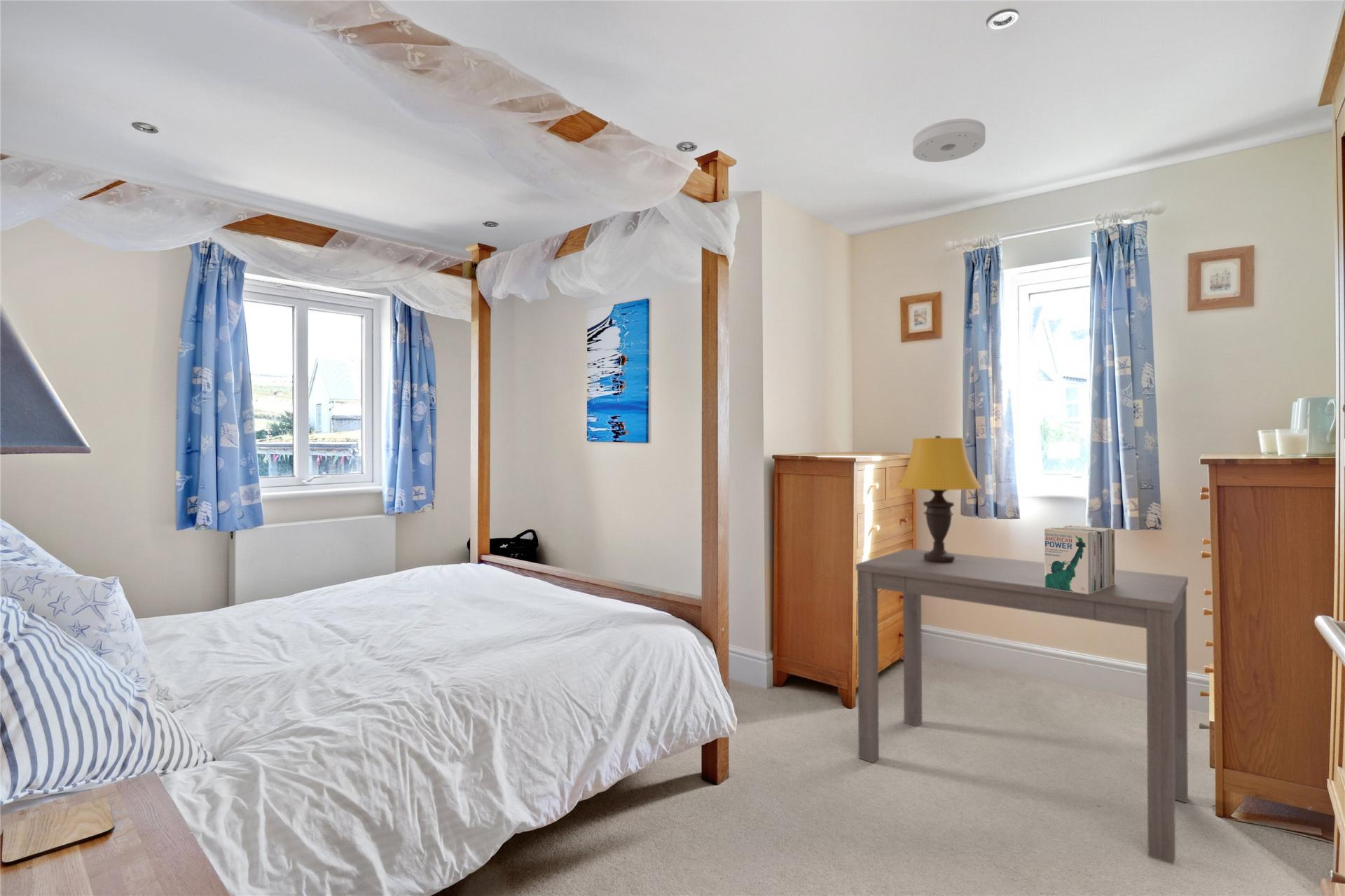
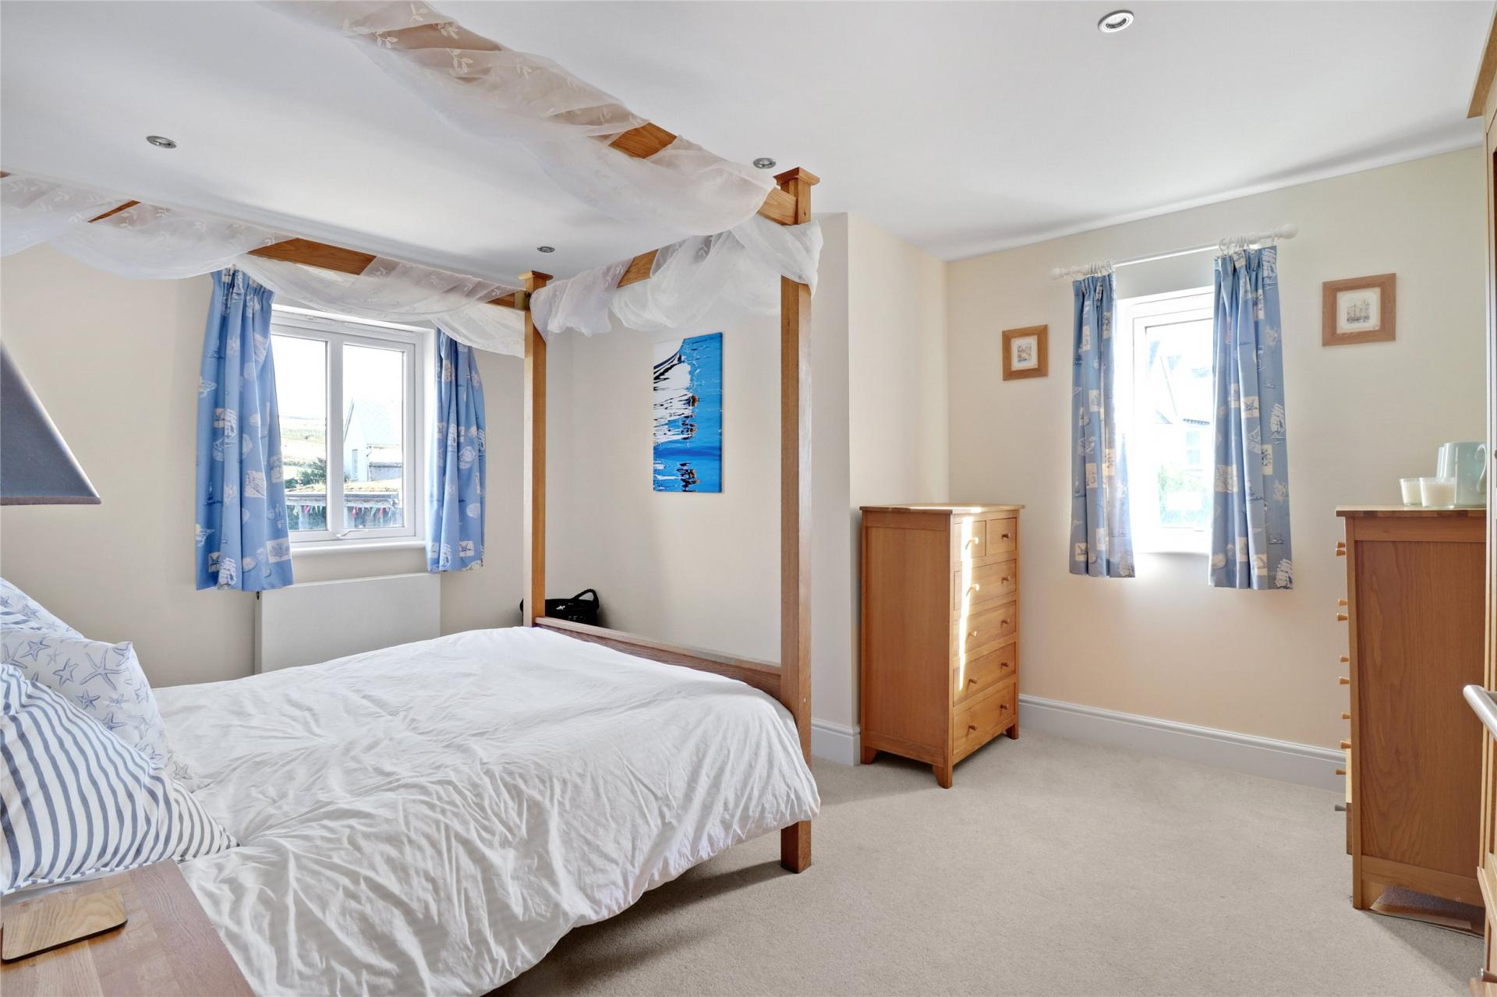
- desk (1022, 609)
- smoke detector (948, 141)
- table lamp (938, 497)
- books (1080, 556)
